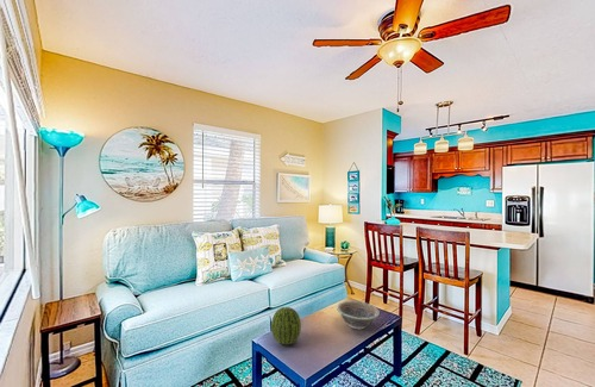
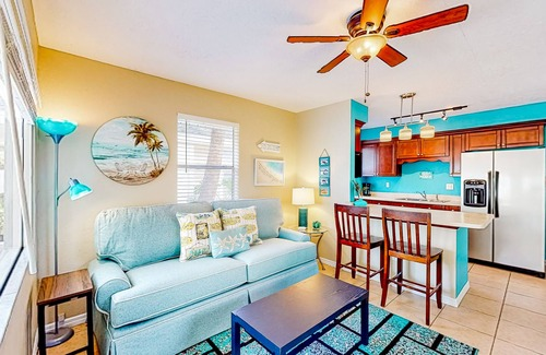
- fruit (286, 325)
- decorative bowl (357, 317)
